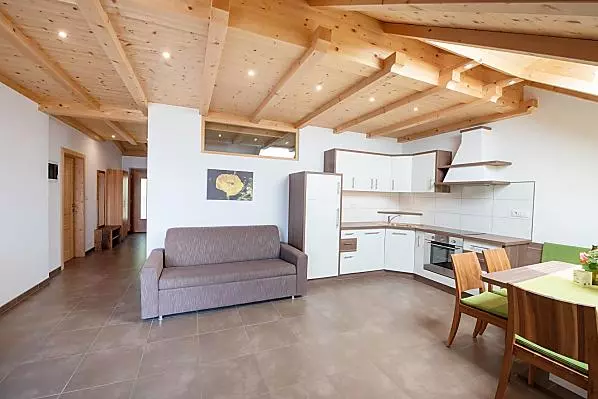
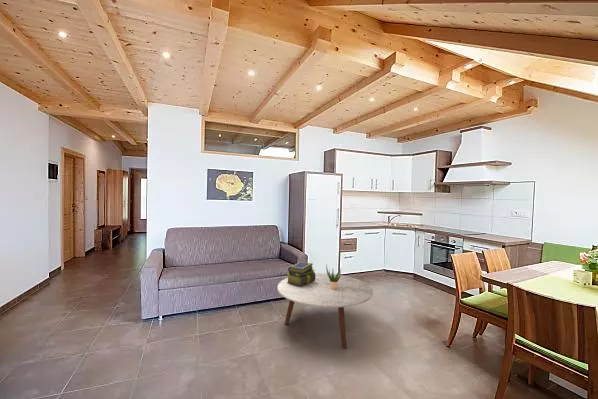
+ stack of books (301, 273)
+ coffee table (323, 306)
+ potted plant (333, 276)
